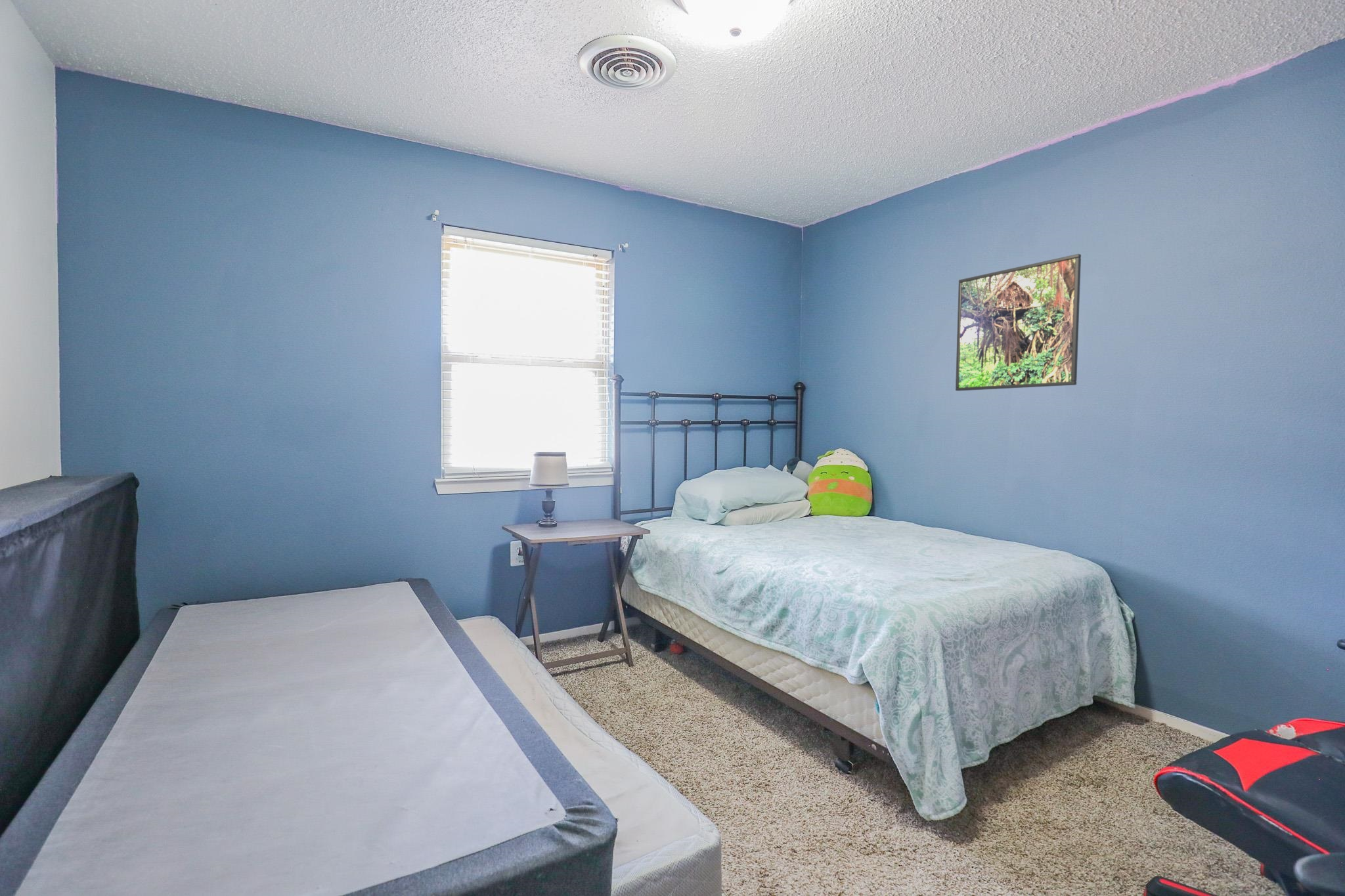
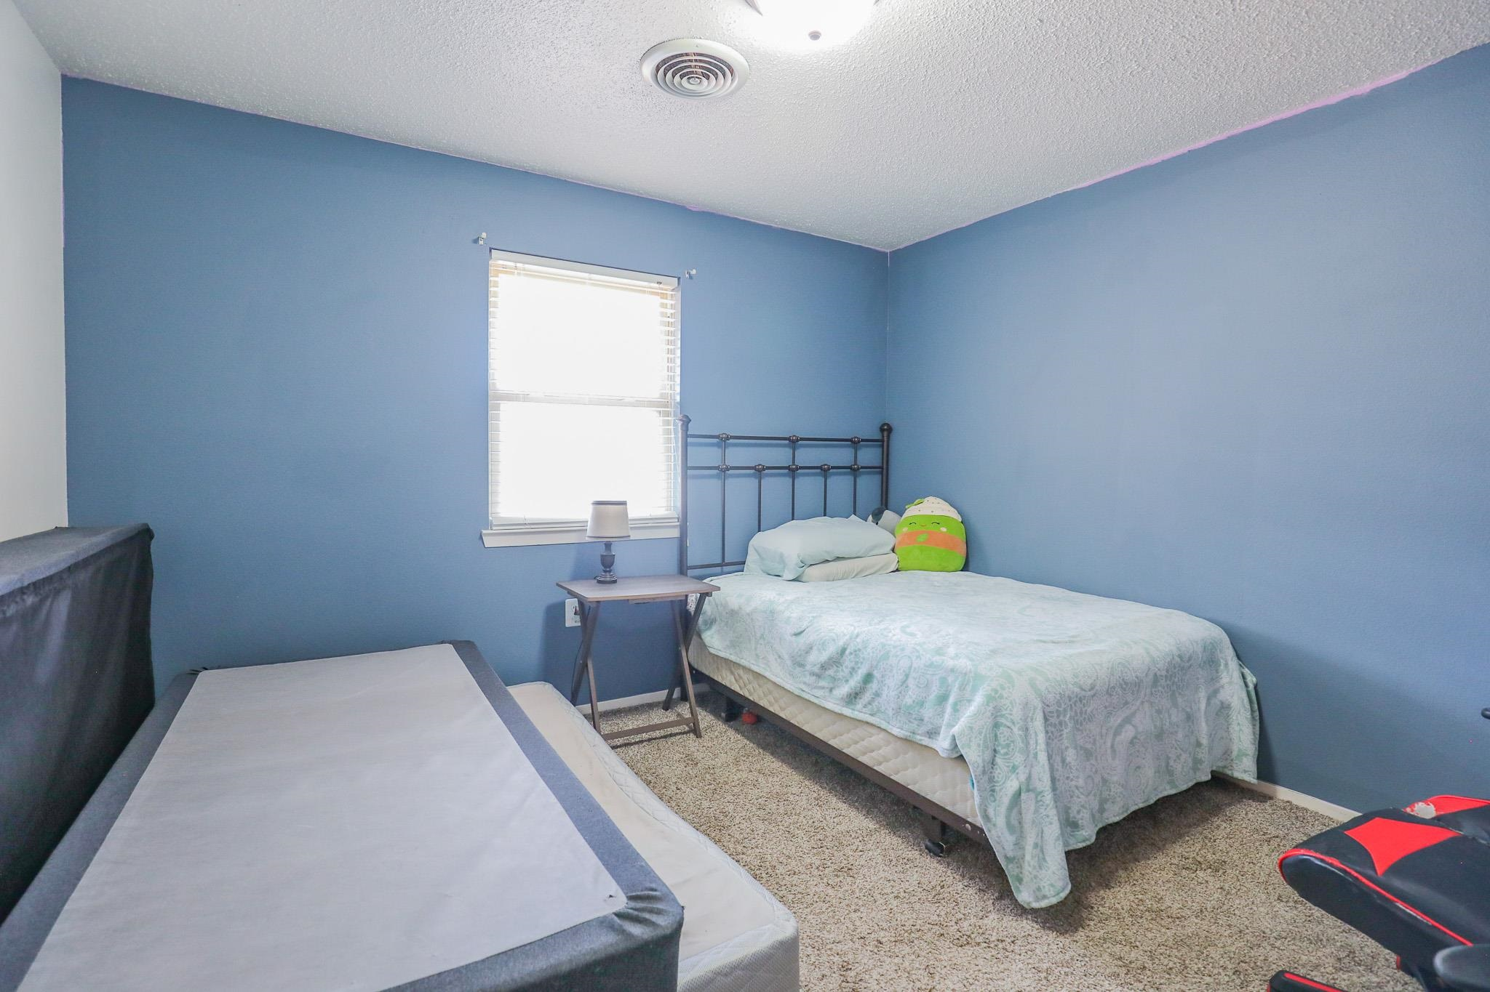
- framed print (1013, 328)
